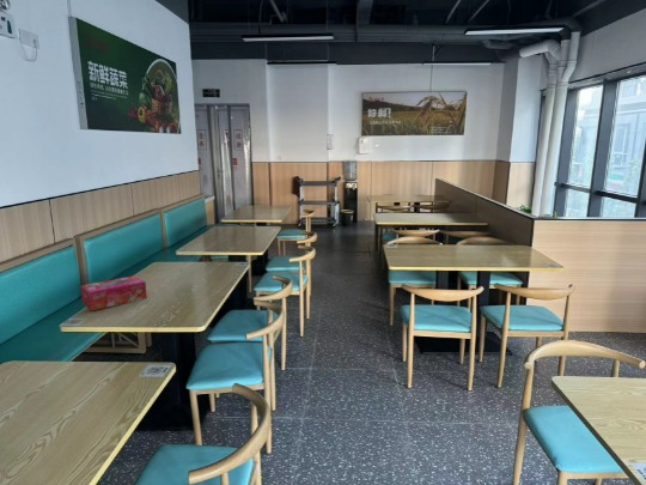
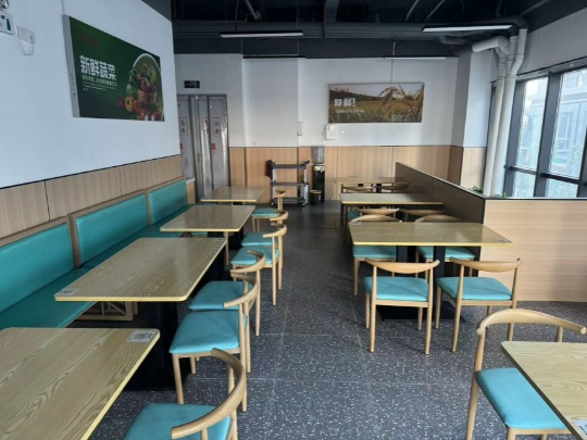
- tissue box (114, 292)
